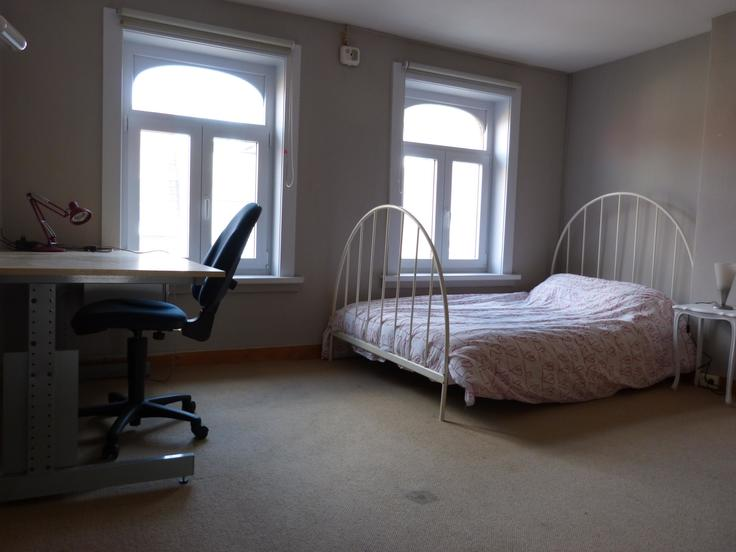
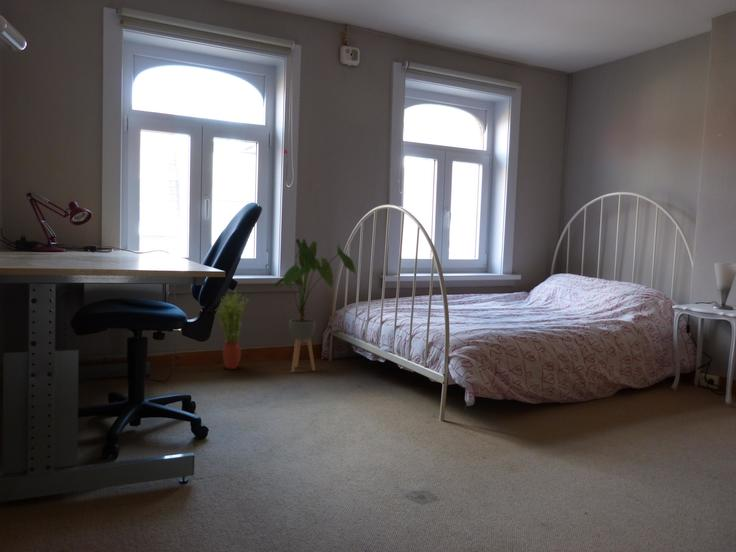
+ house plant (307, 303)
+ potted plant (229, 329)
